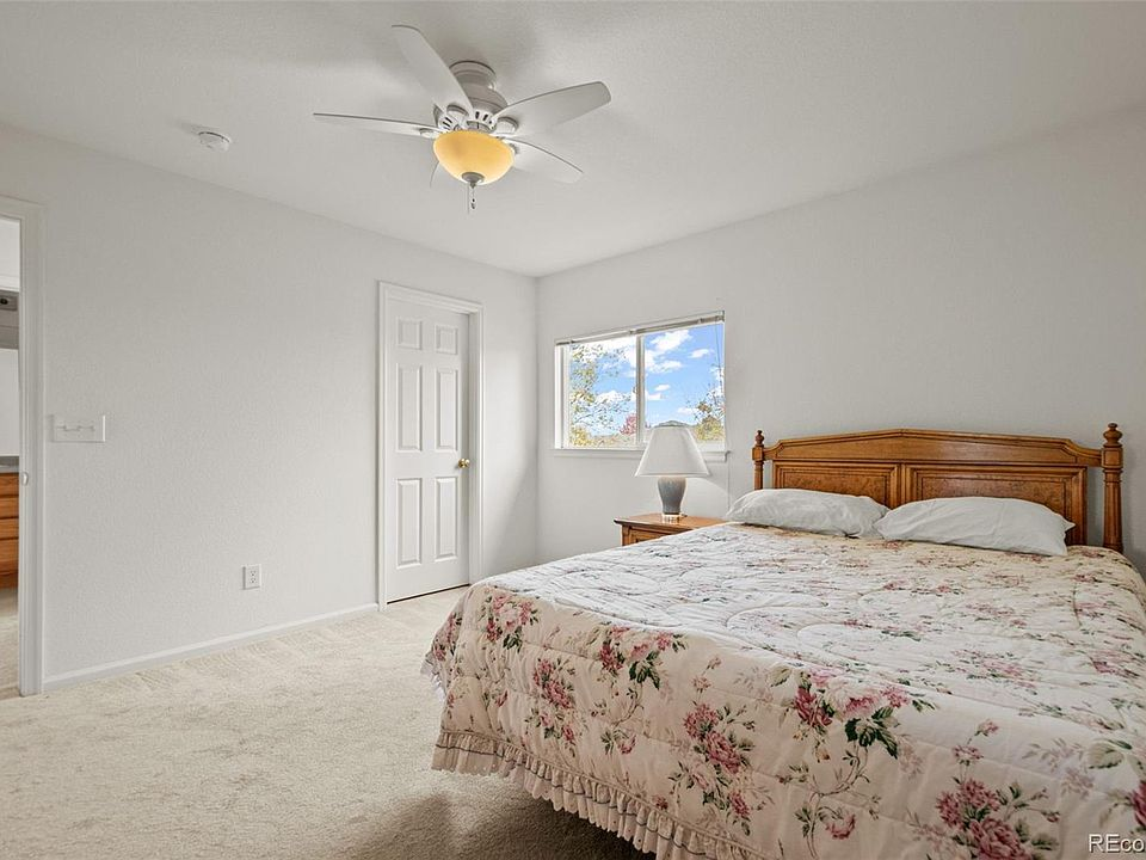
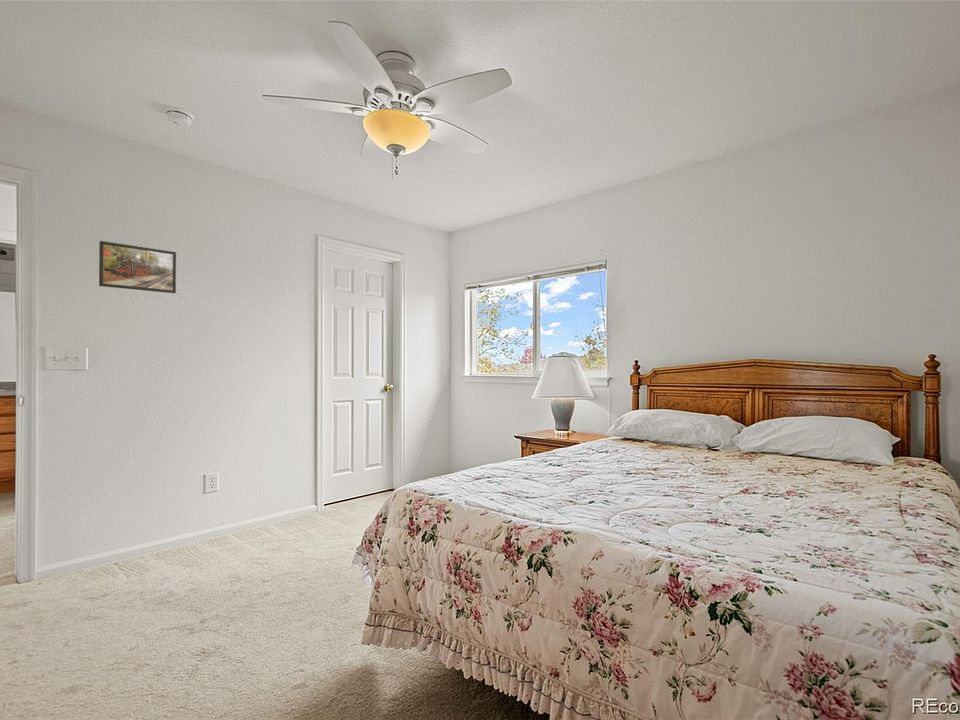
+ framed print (139, 268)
